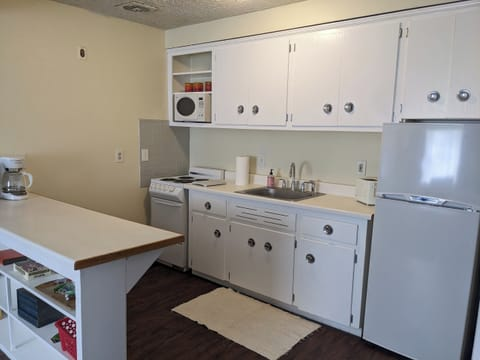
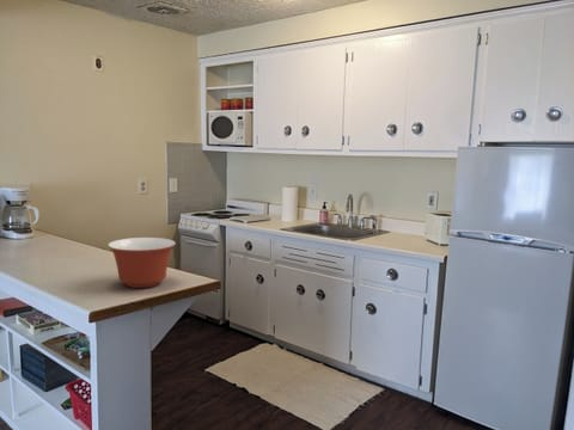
+ mixing bowl (142, 263)
